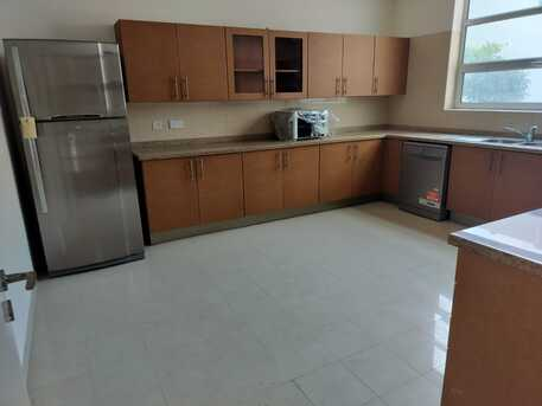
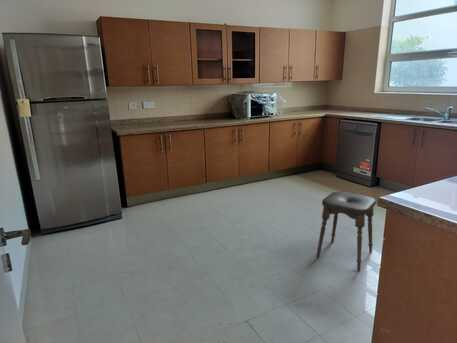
+ stool (355, 226)
